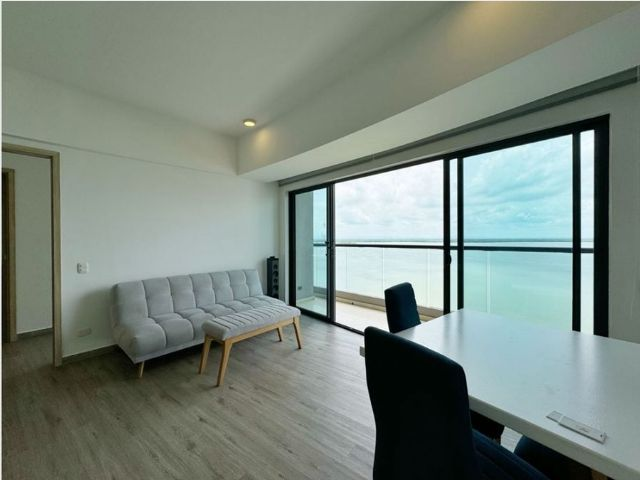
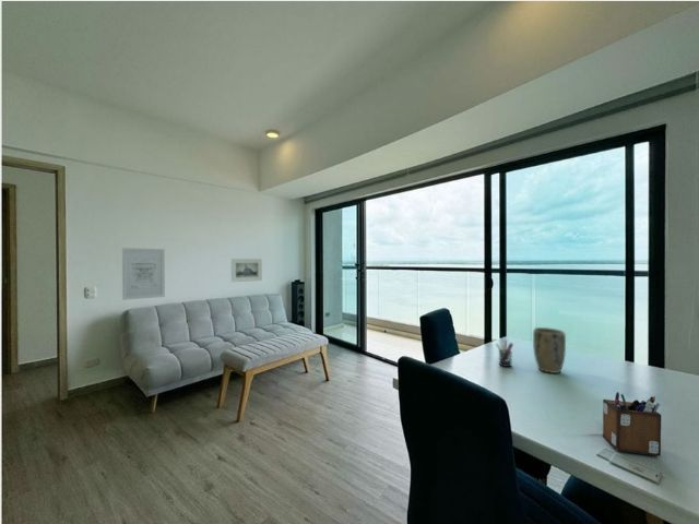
+ wall art (144, 273)
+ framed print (247, 270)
+ desk organizer (630, 418)
+ pen holder (503, 353)
+ plant pot (548, 349)
